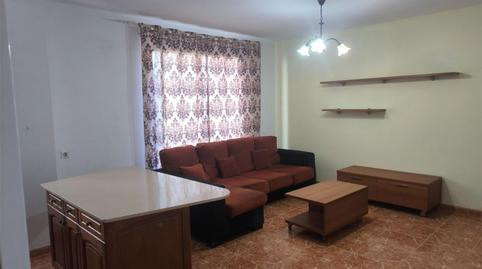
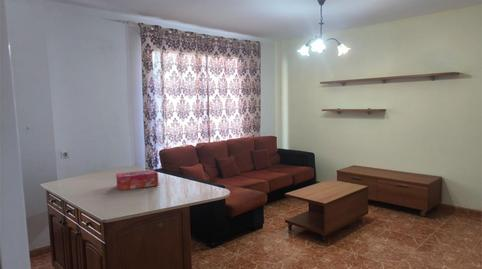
+ tissue box (137, 179)
